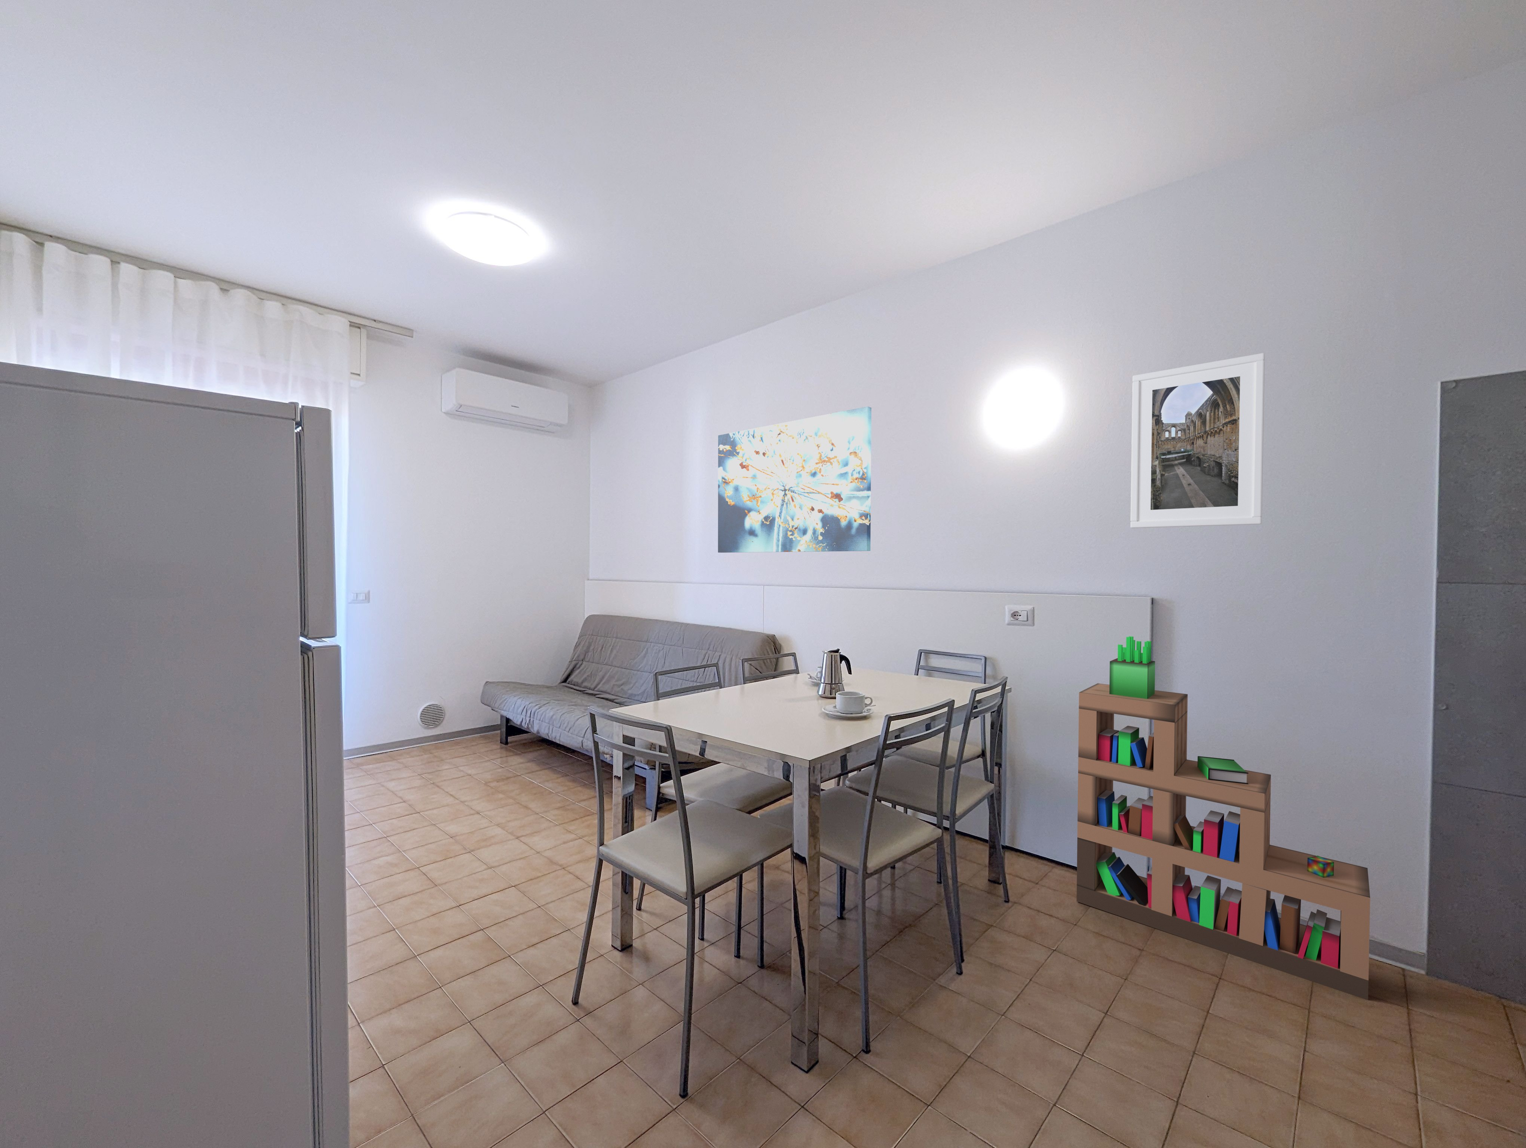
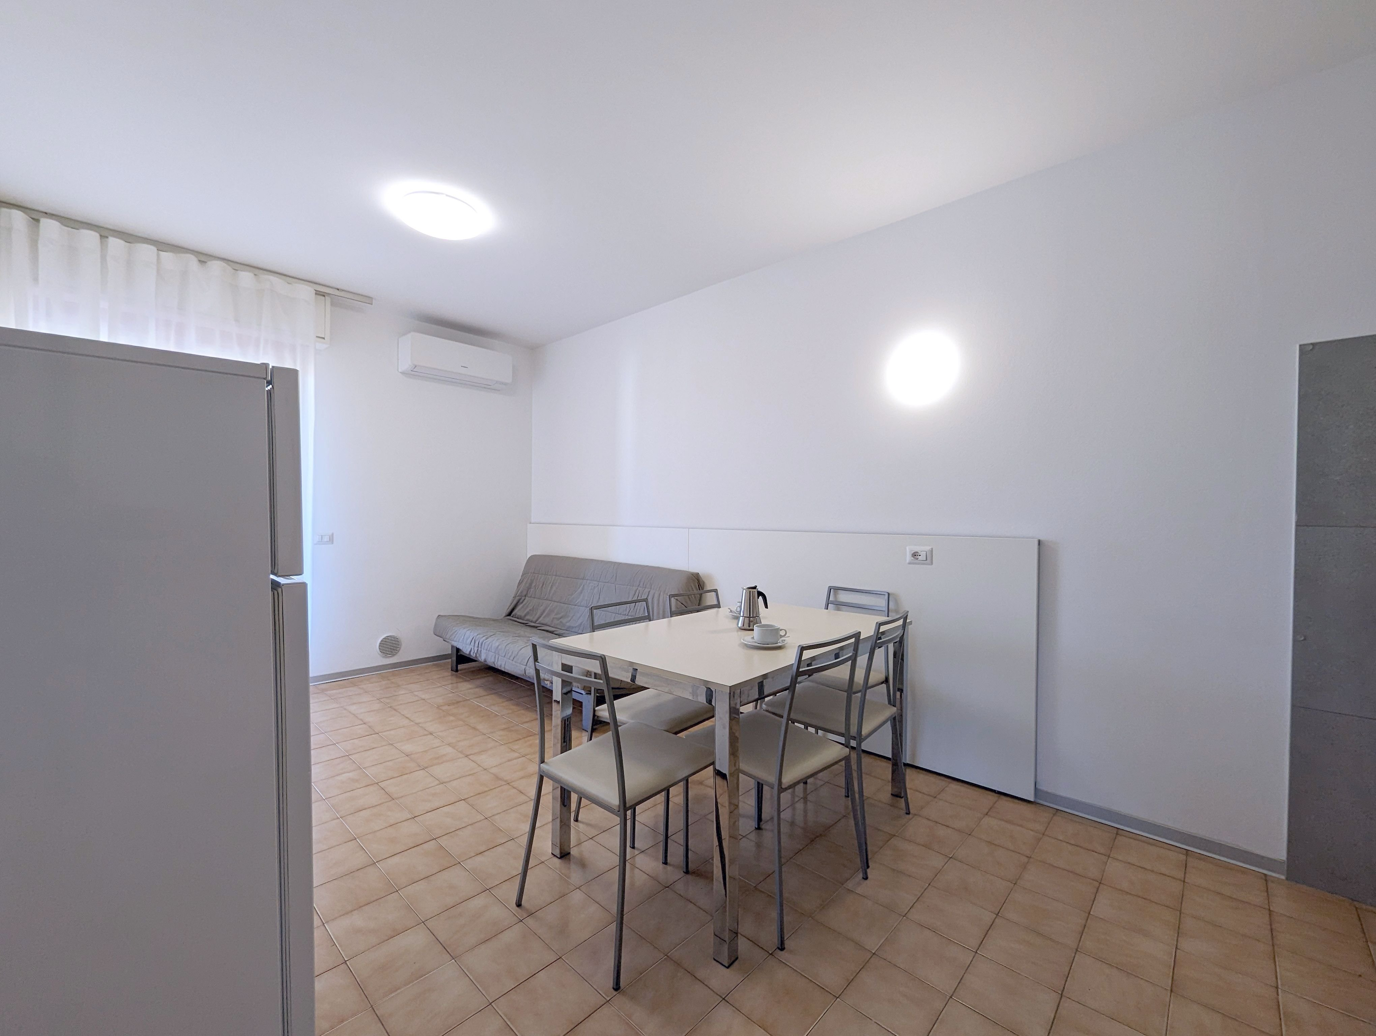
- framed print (1193, 446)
- wall art (787, 487)
- bookshelf (1211, 786)
